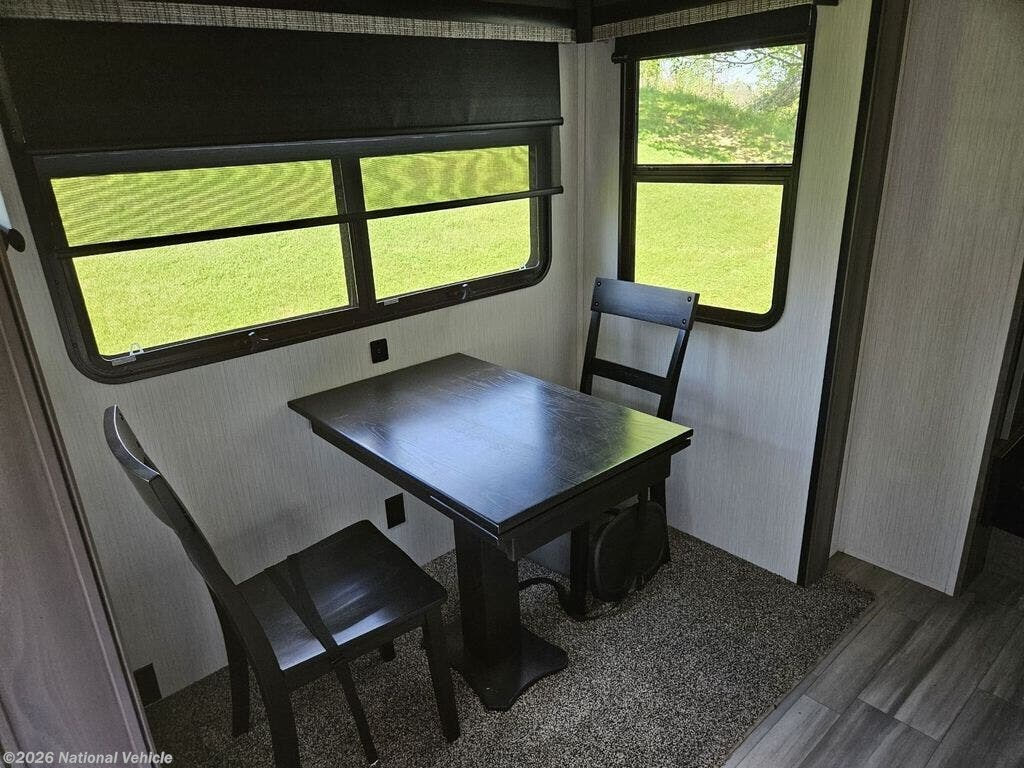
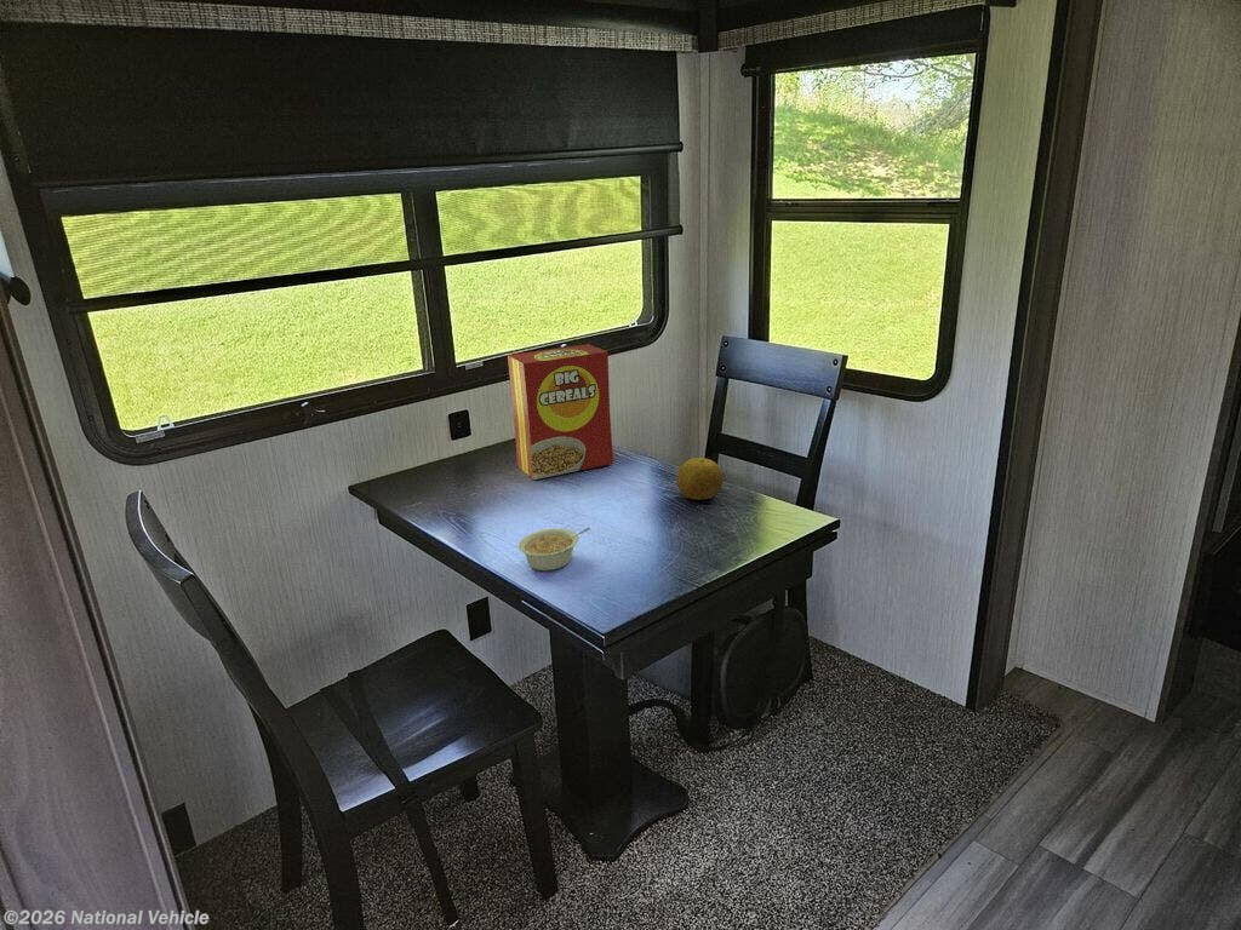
+ fruit (699, 478)
+ cereal box (561, 411)
+ legume (550, 547)
